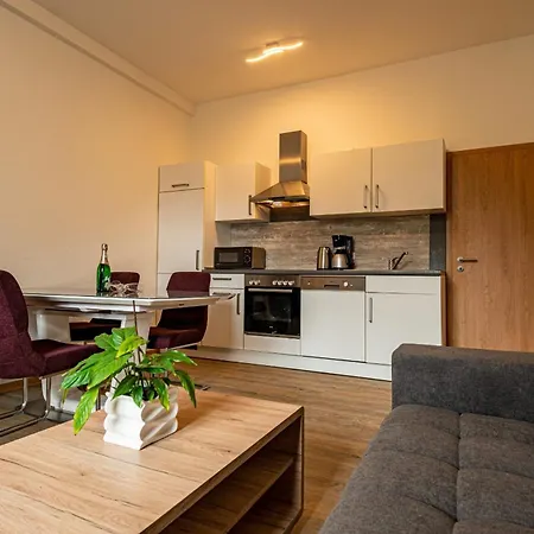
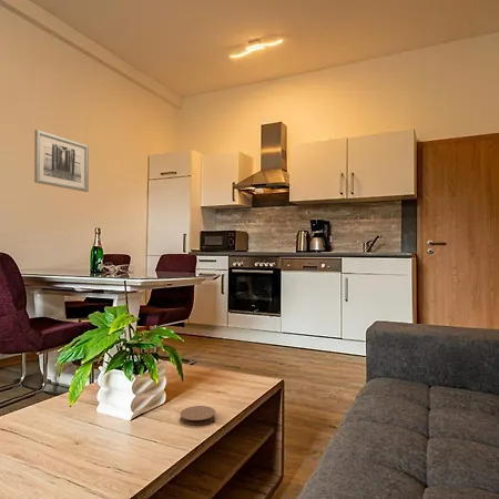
+ wall art (63, 162)
+ coaster (197, 415)
